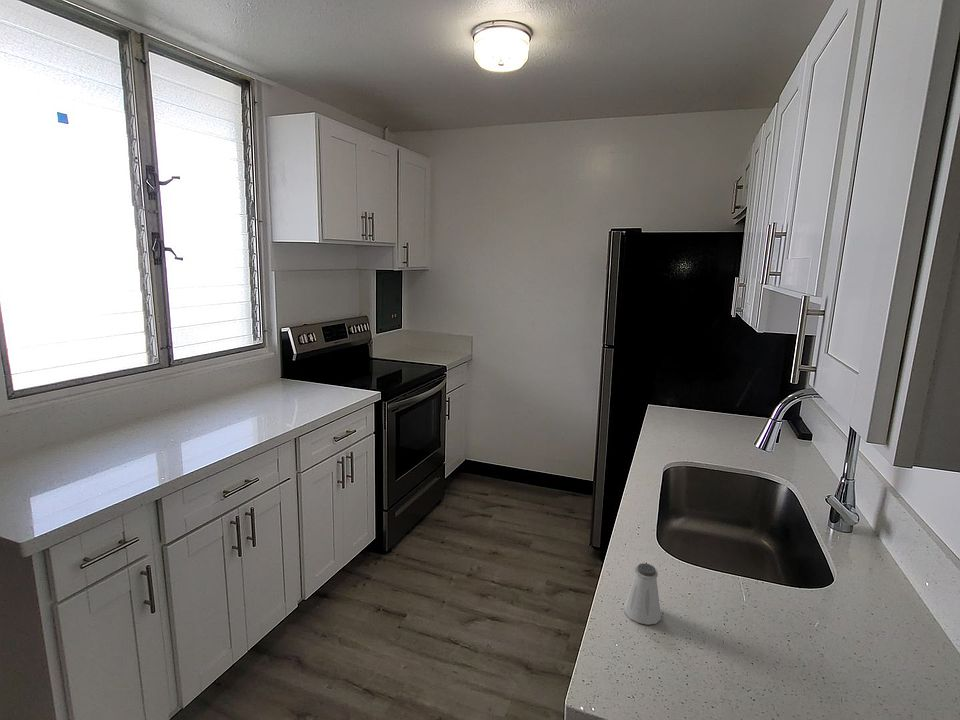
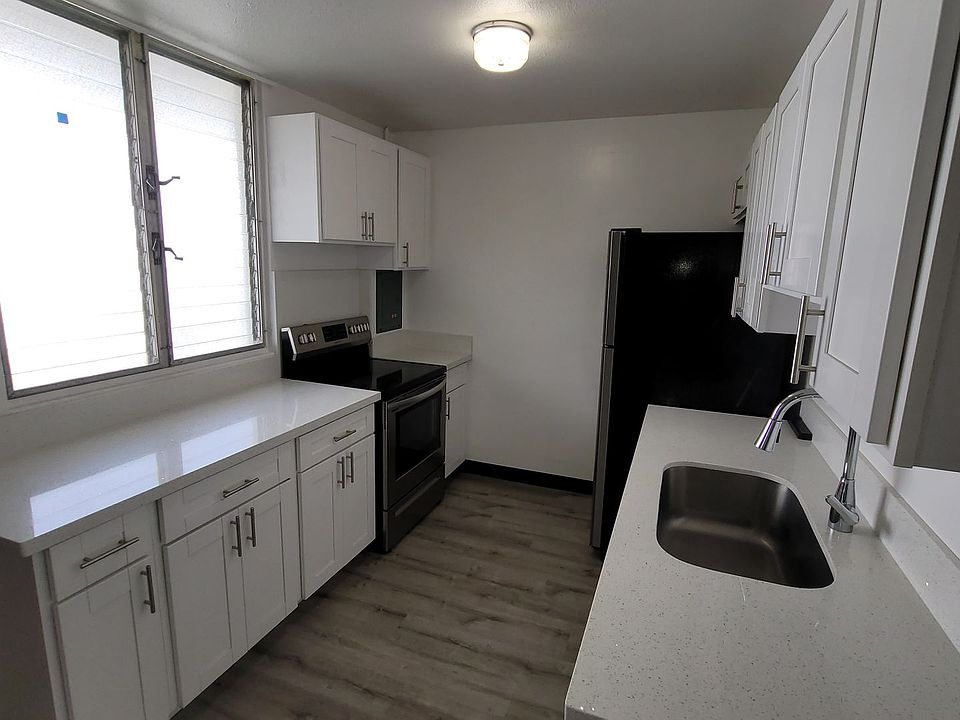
- saltshaker (644, 590)
